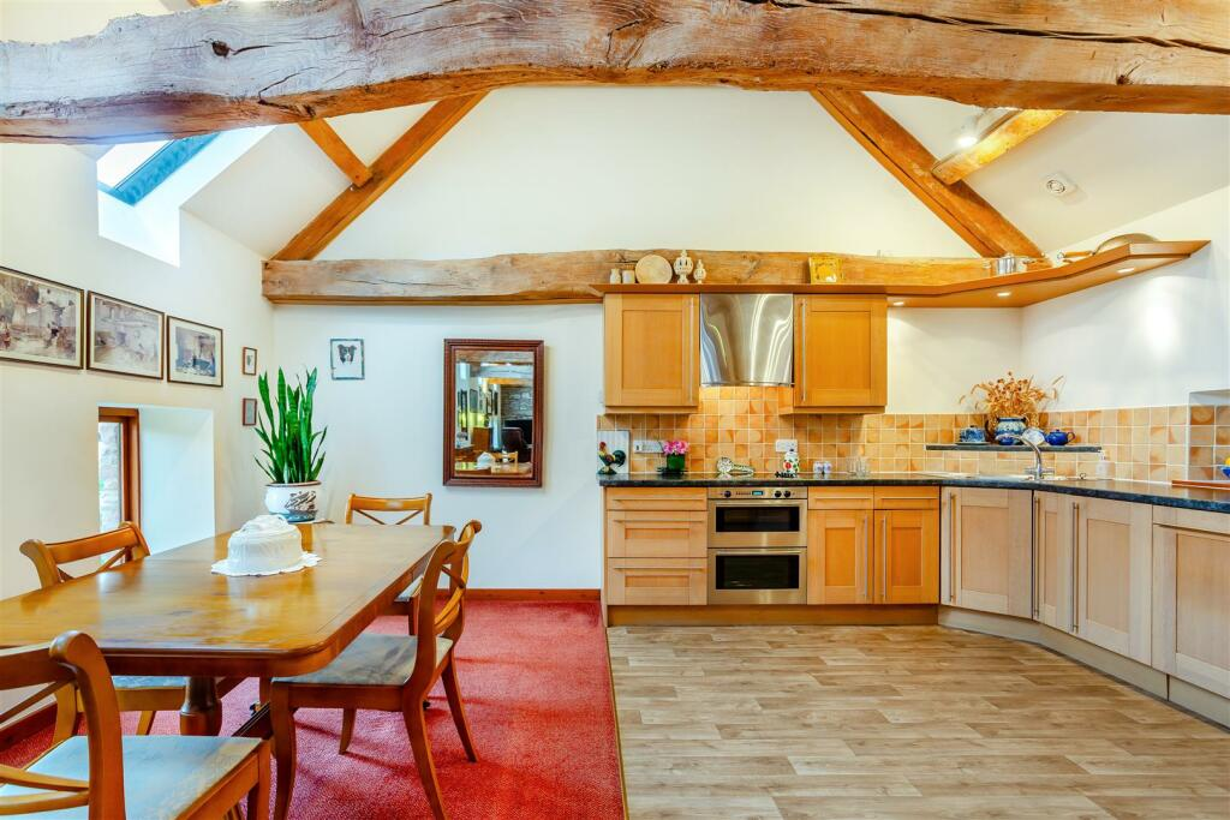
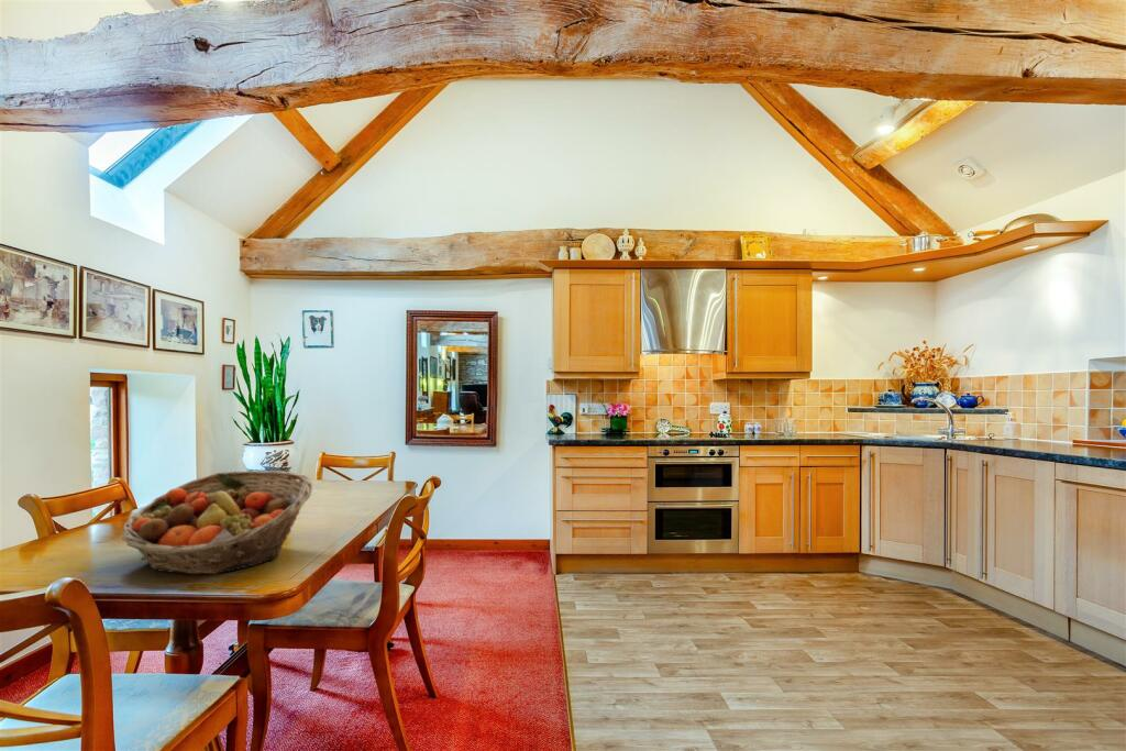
+ fruit basket (223, 518)
